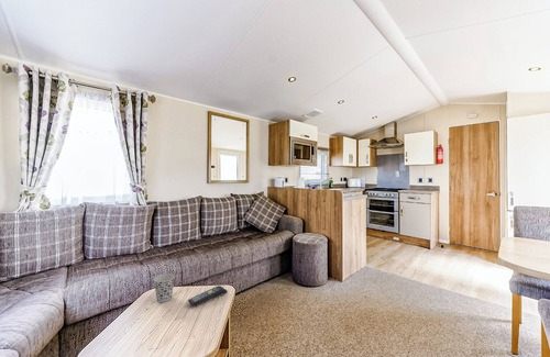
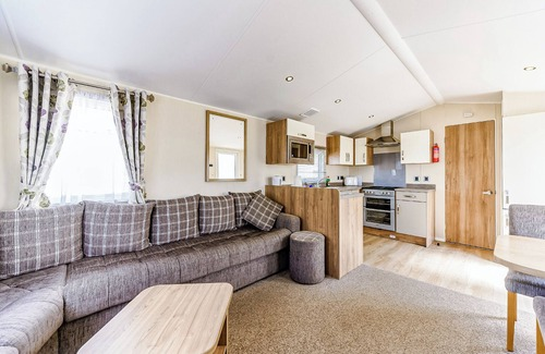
- cup (164, 288)
- remote control (208, 294)
